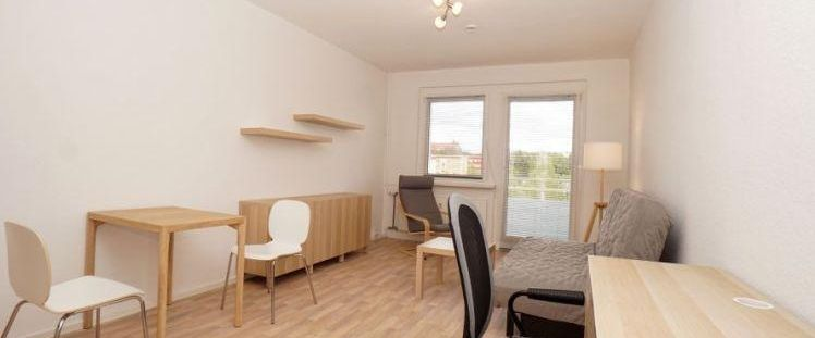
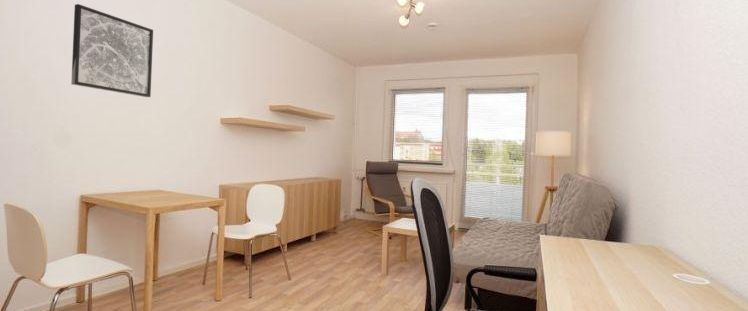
+ wall art (115, 54)
